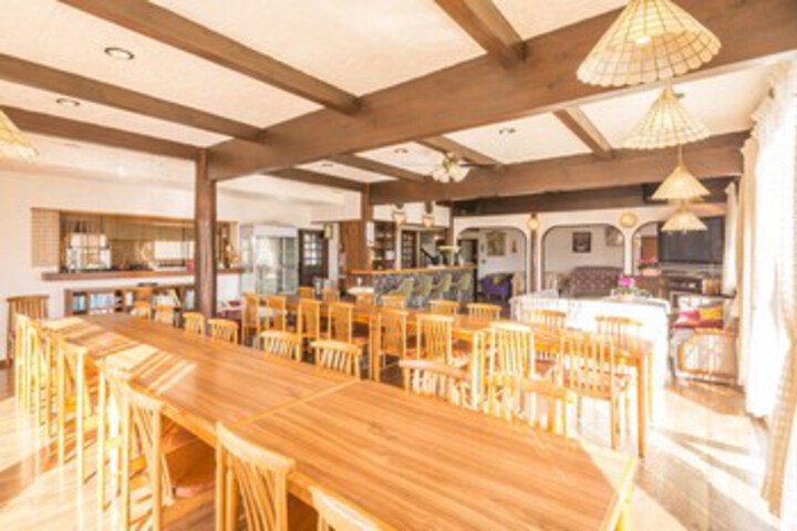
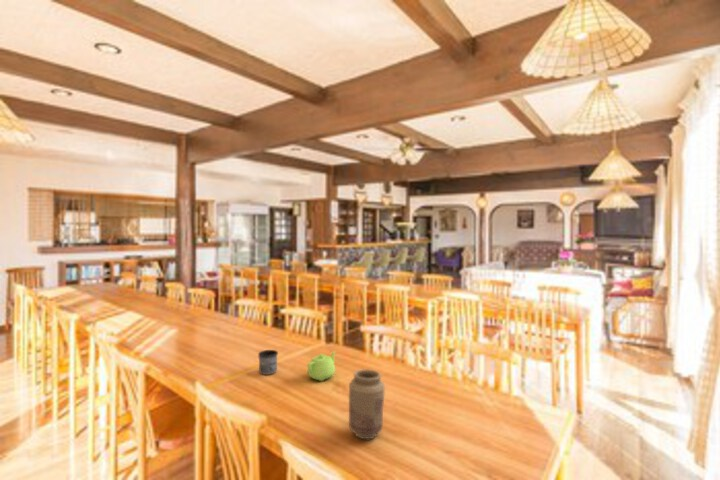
+ mug (266, 361)
+ vase (366, 403)
+ teapot (322, 365)
